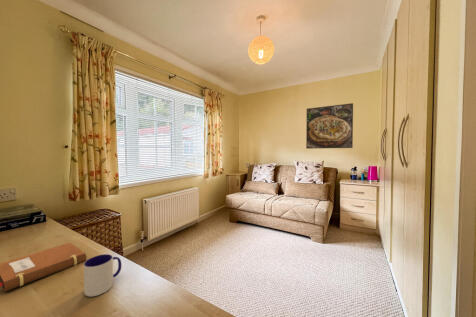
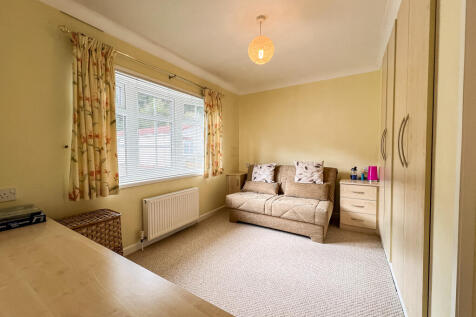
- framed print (328, 127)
- notebook (41, 263)
- mug (104, 271)
